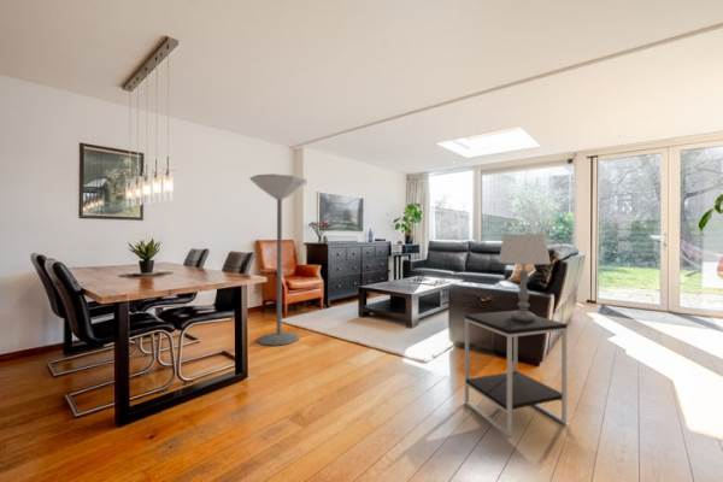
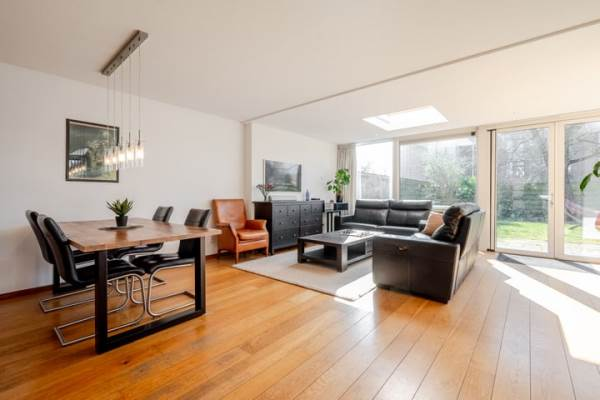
- side table (513, 365)
- table lamp (523, 276)
- floor lamp (278, 259)
